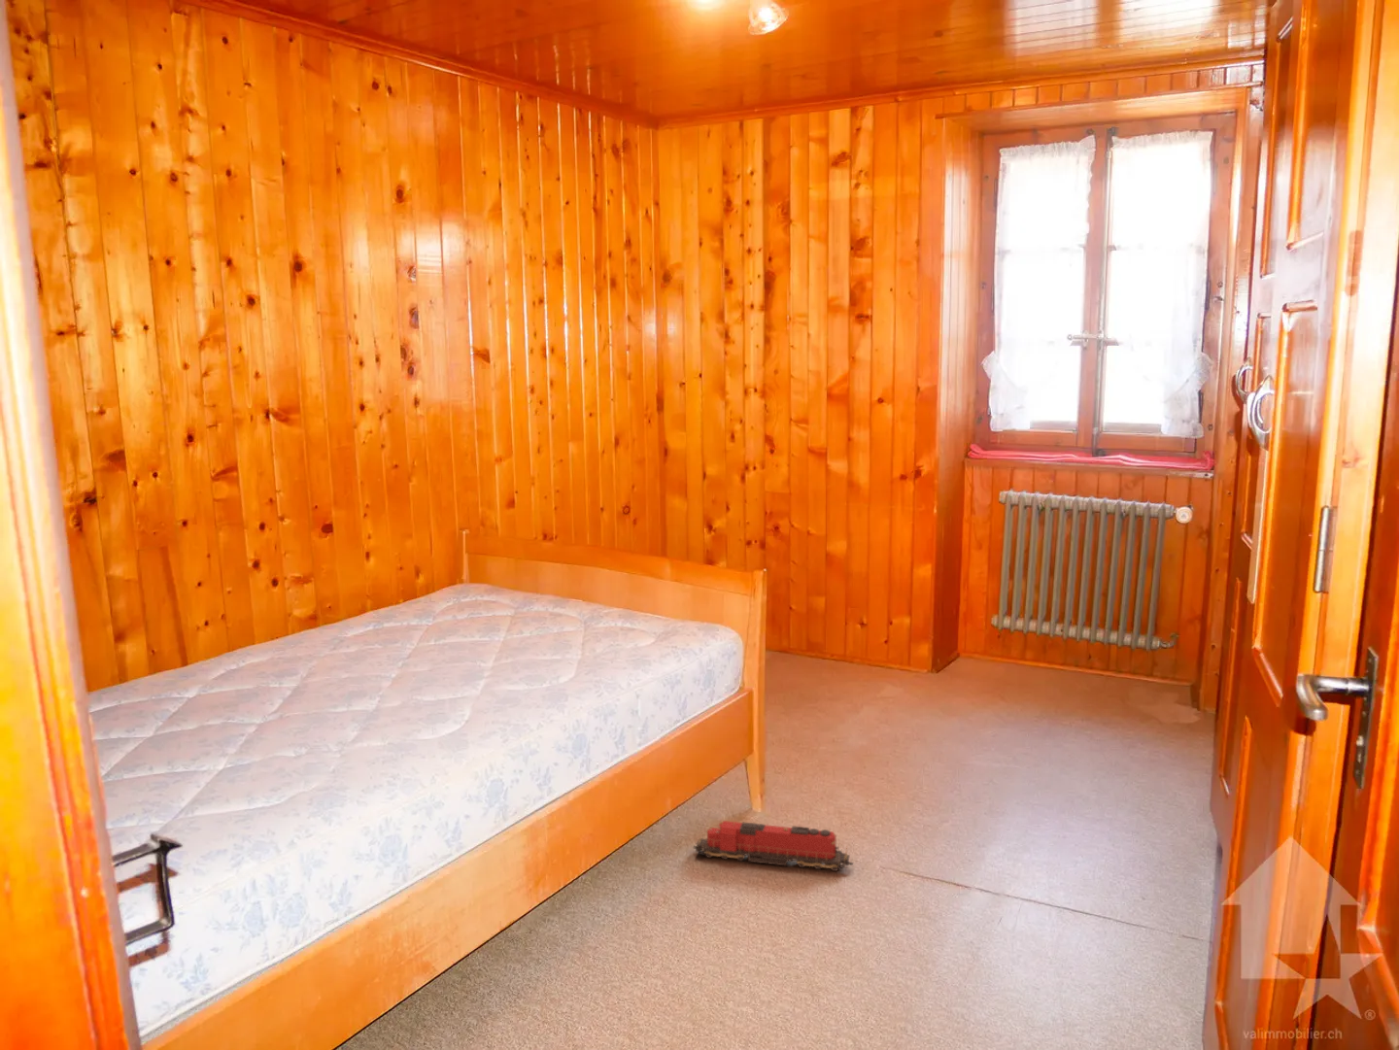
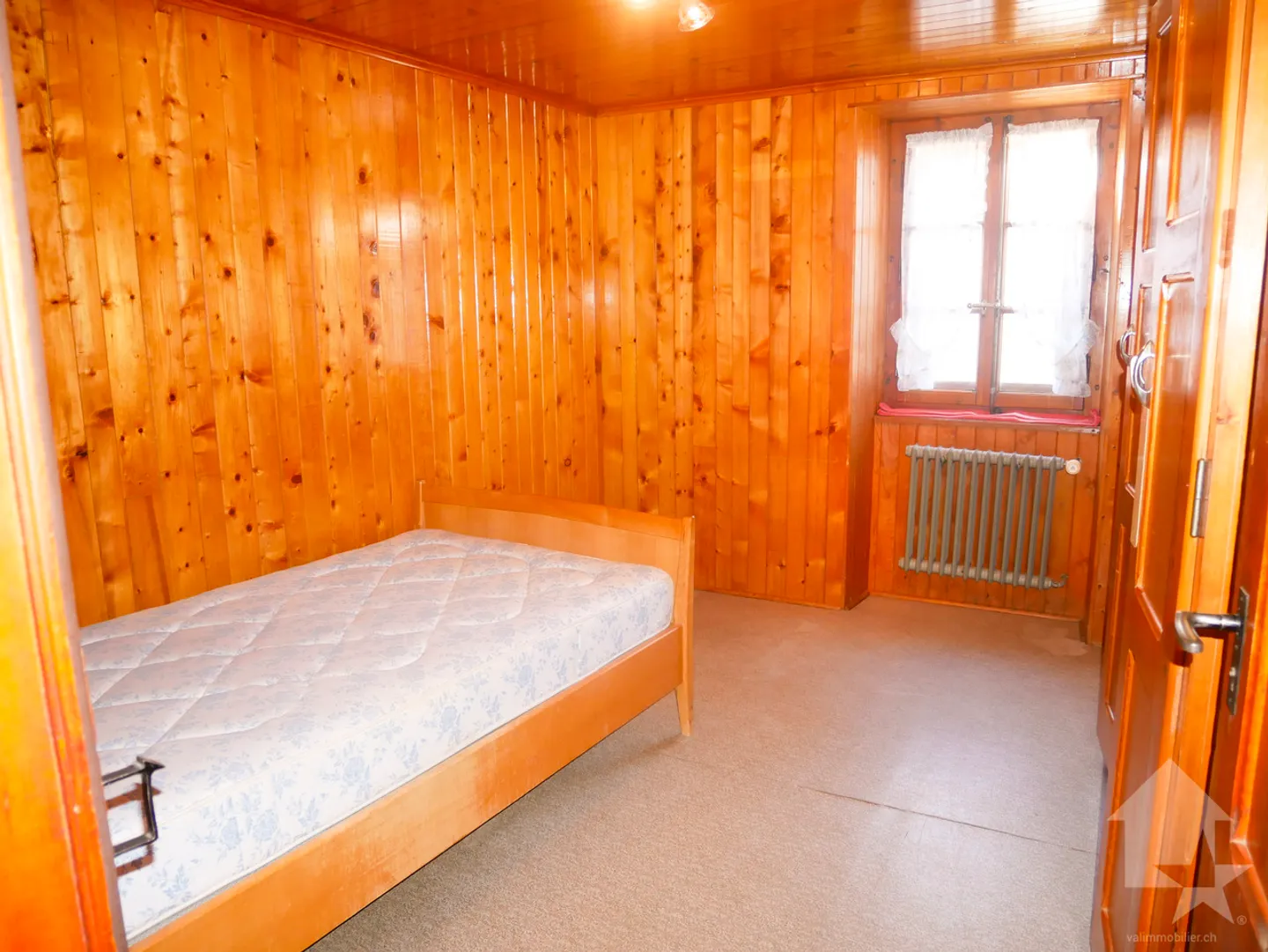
- toy train (771, 844)
